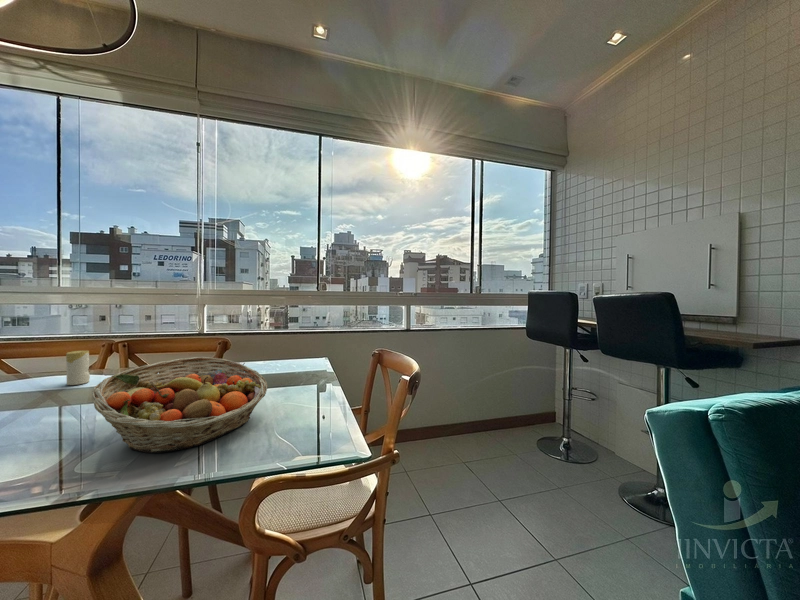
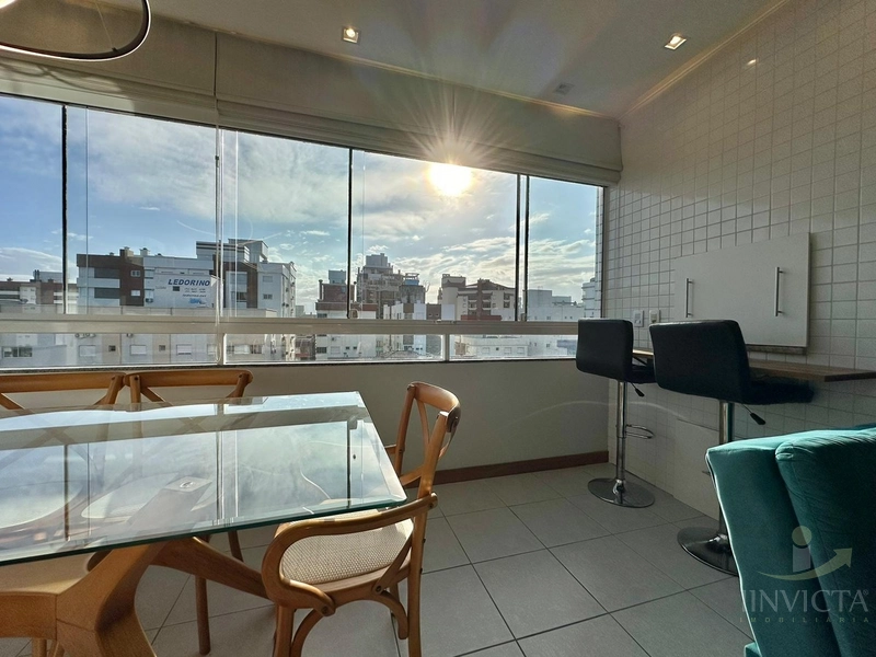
- candle (78, 367)
- fruit basket (192, 397)
